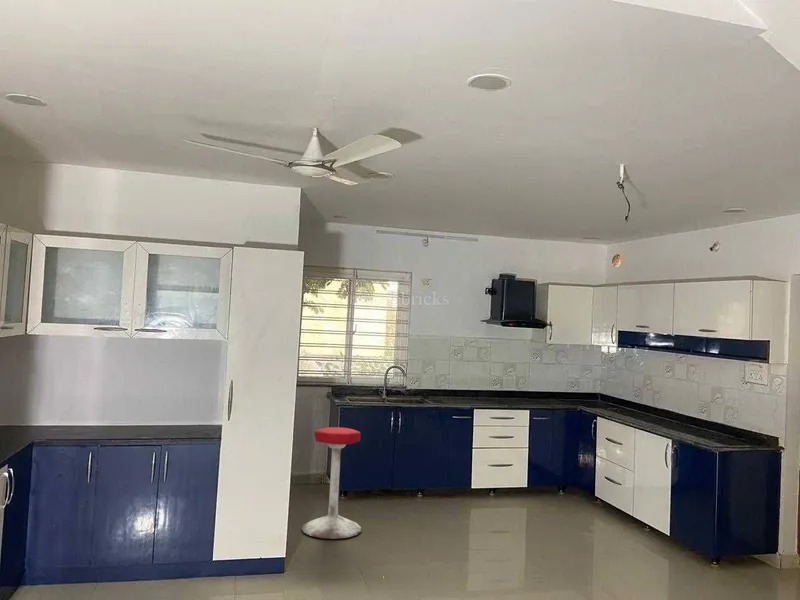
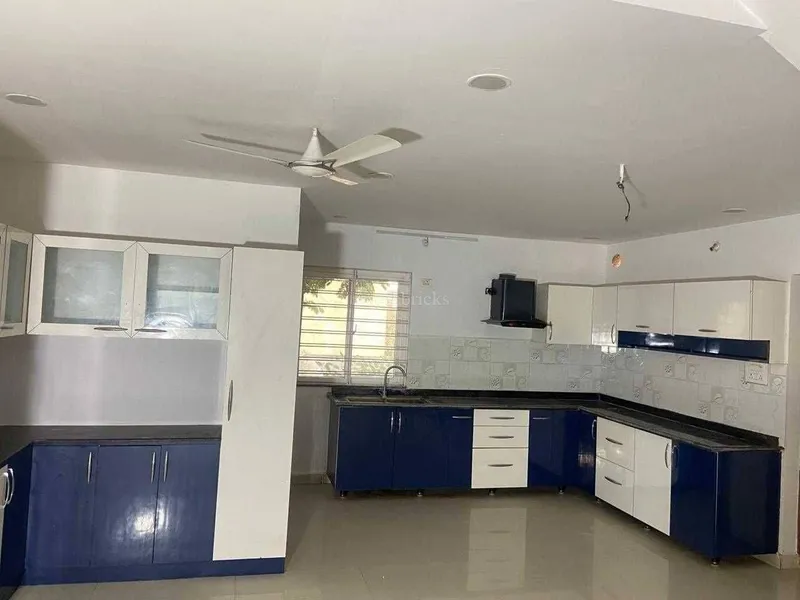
- stool (334, 479)
